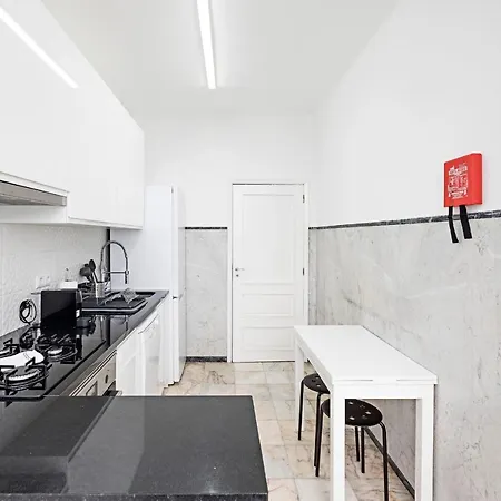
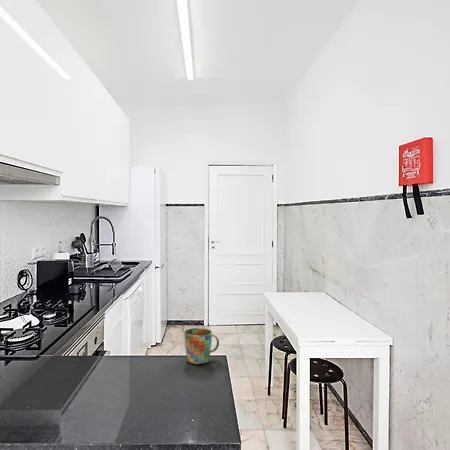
+ mug (202, 345)
